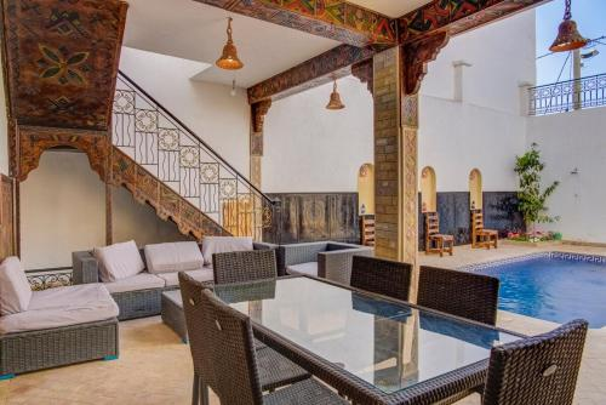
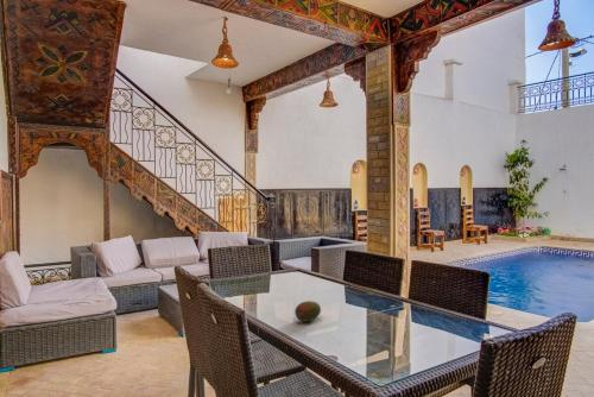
+ fruit (308, 310)
